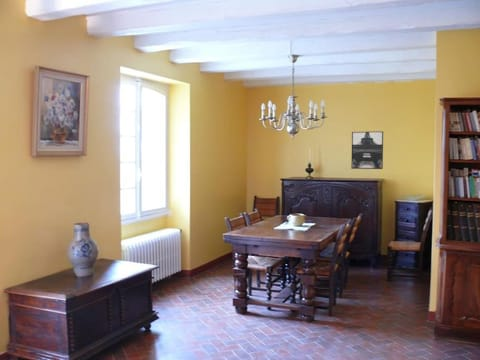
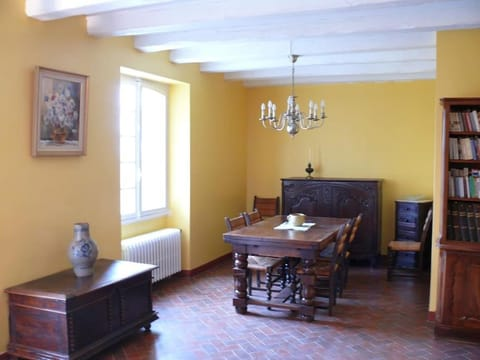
- wall art (367, 150)
